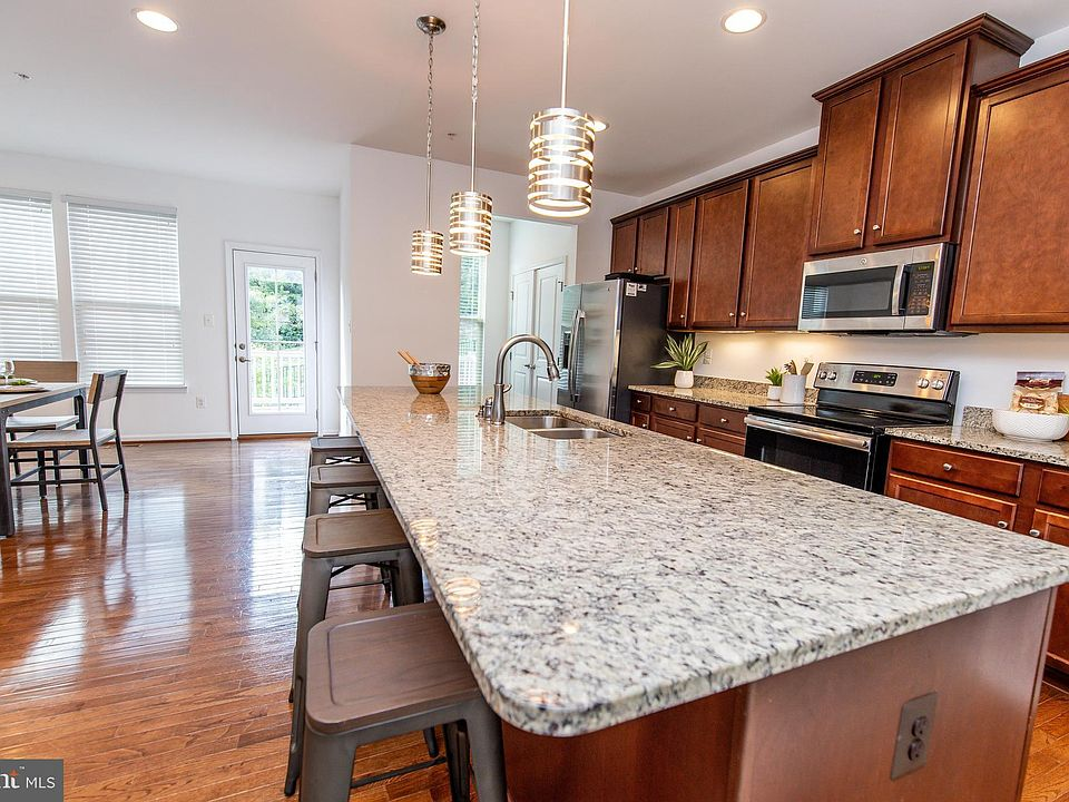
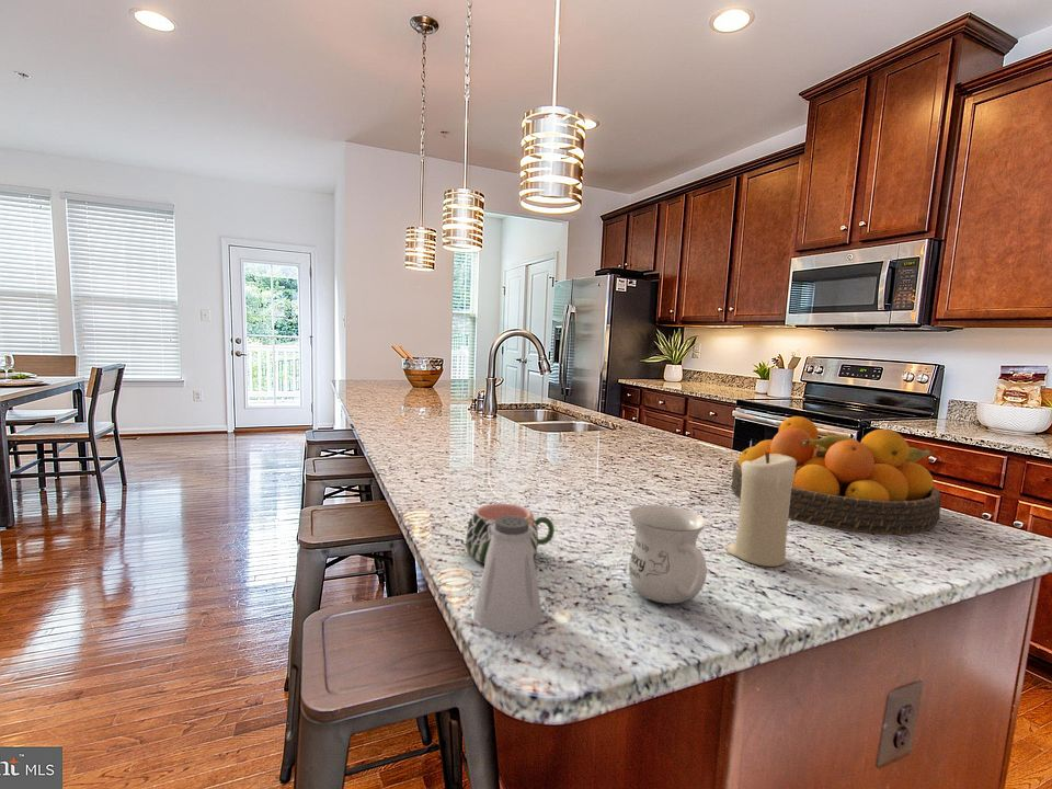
+ candle (761, 504)
+ mug (672, 561)
+ saltshaker (510, 568)
+ mug (511, 515)
+ fruit bowl (830, 464)
